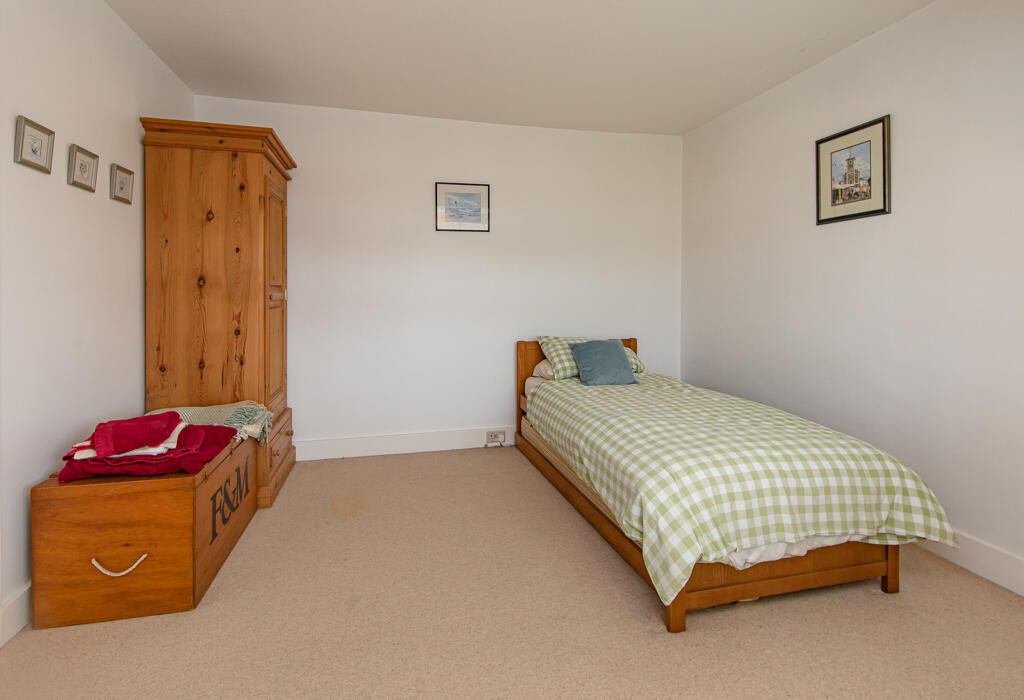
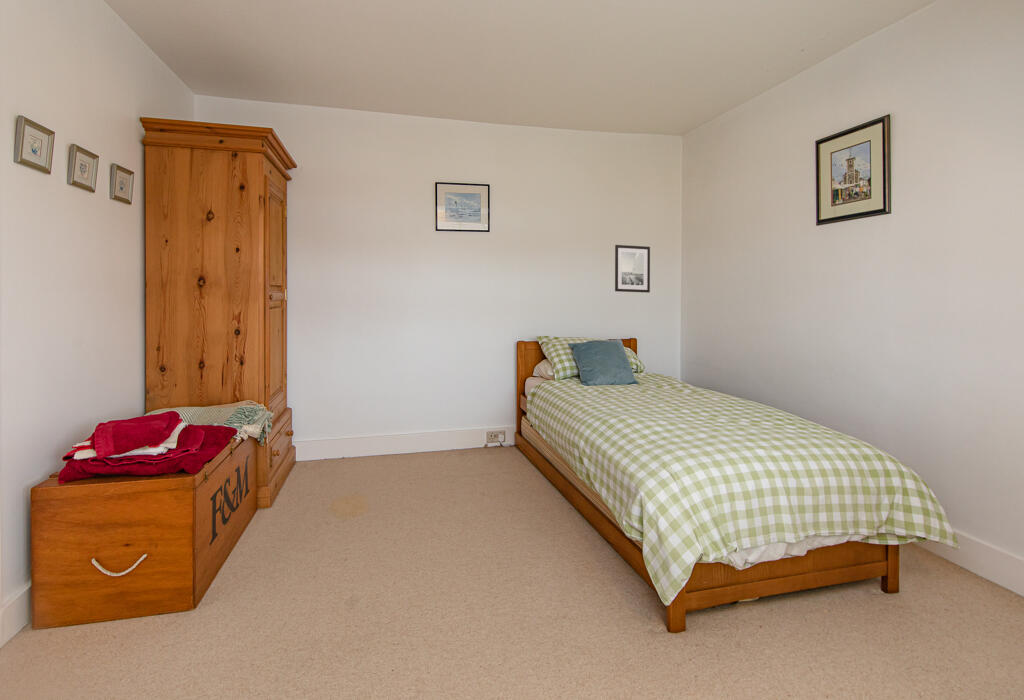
+ wall art (632, 268)
